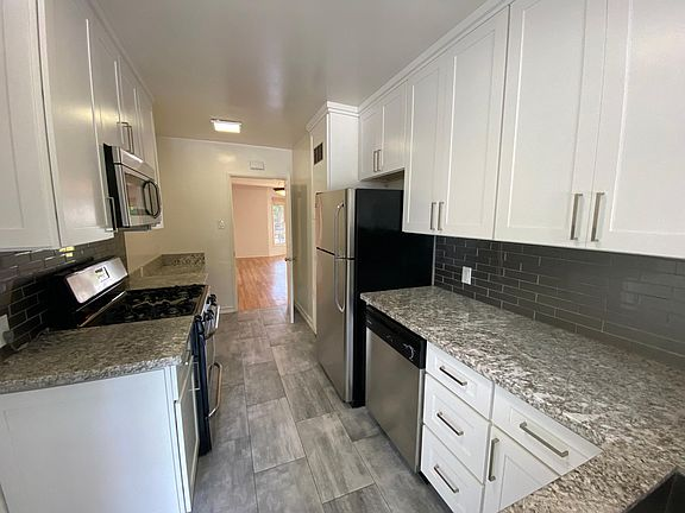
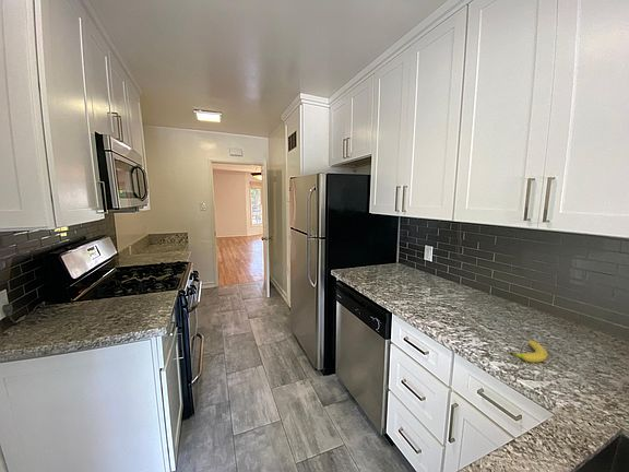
+ fruit (526, 353)
